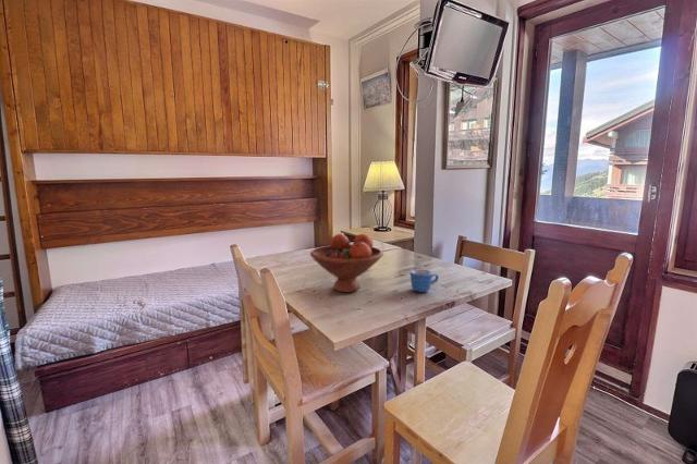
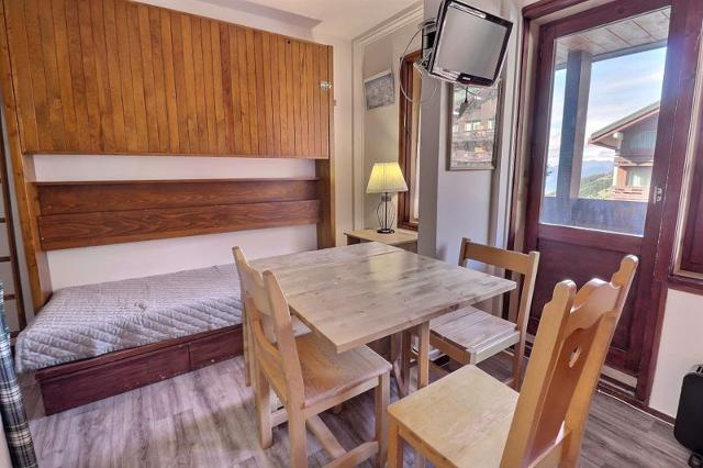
- fruit bowl (346, 262)
- mug (424, 280)
